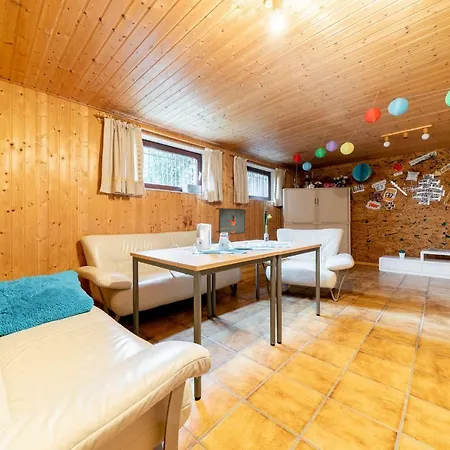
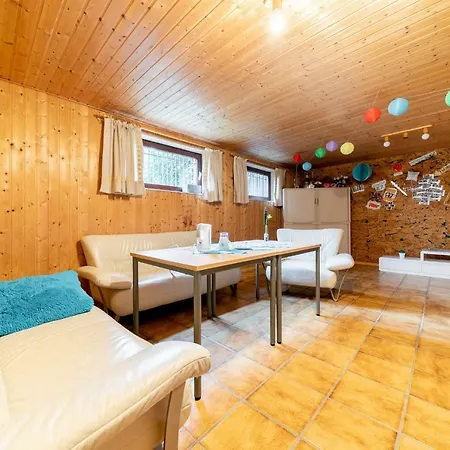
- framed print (232, 221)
